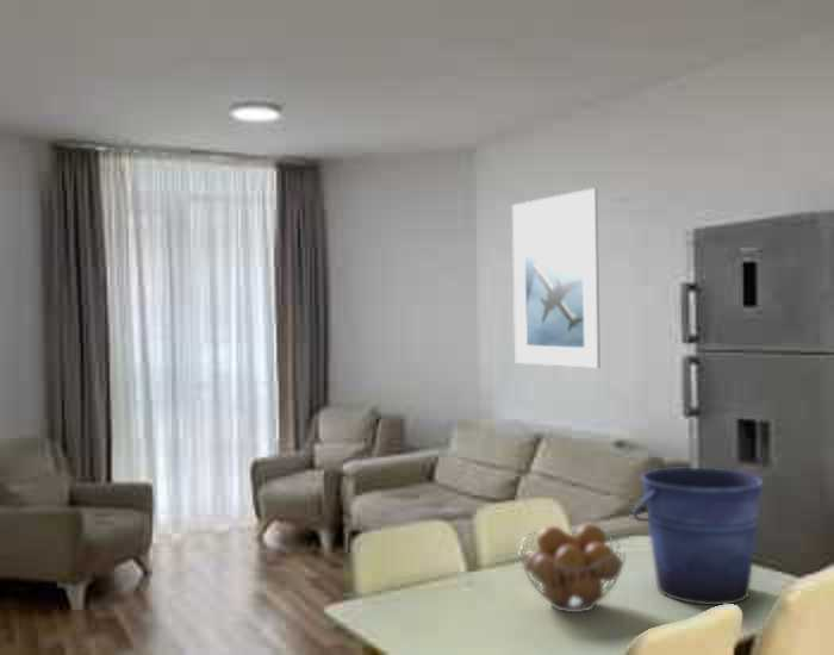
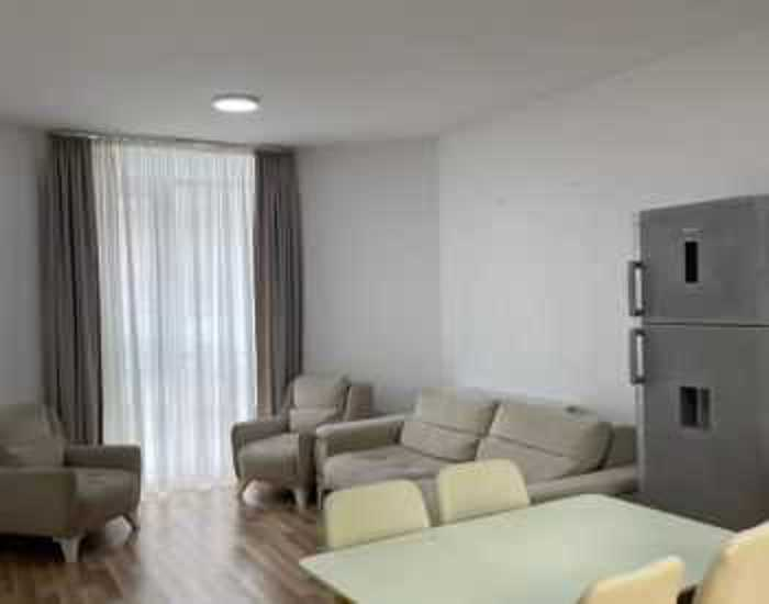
- fruit basket (571, 564)
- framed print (553, 281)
- bucket (696, 532)
